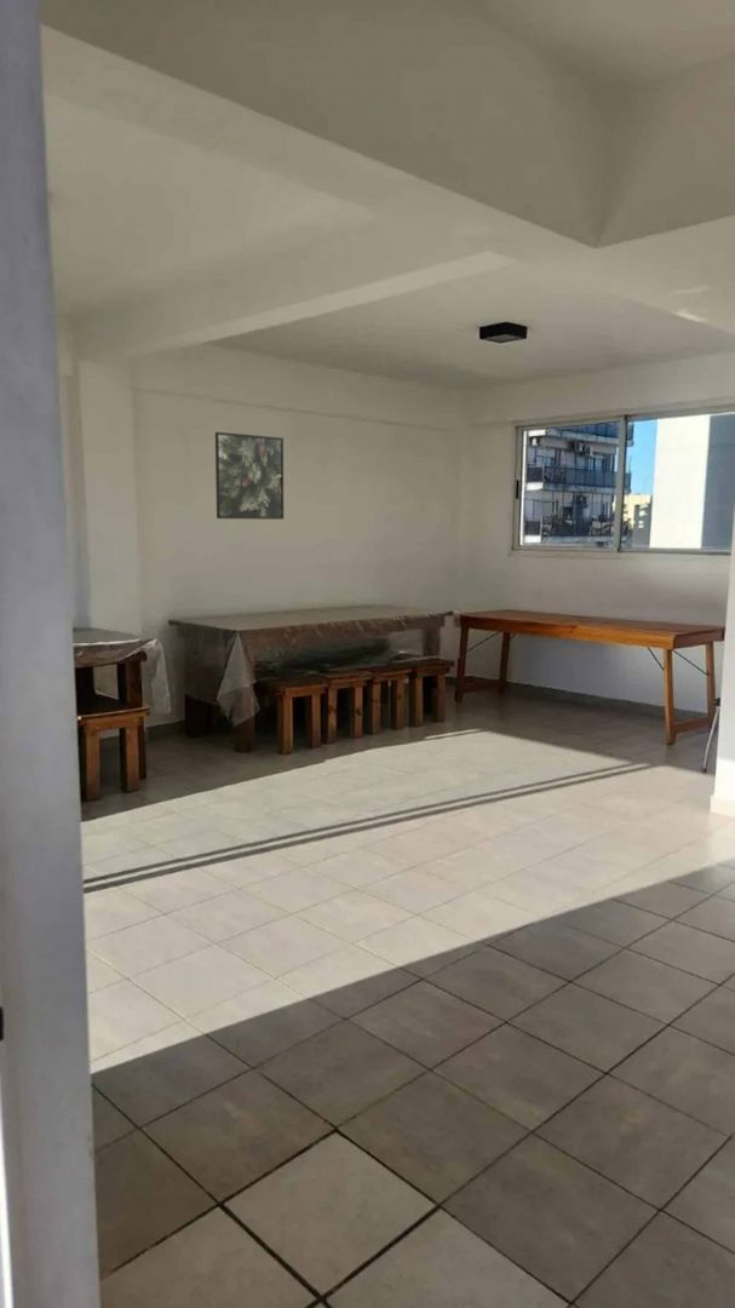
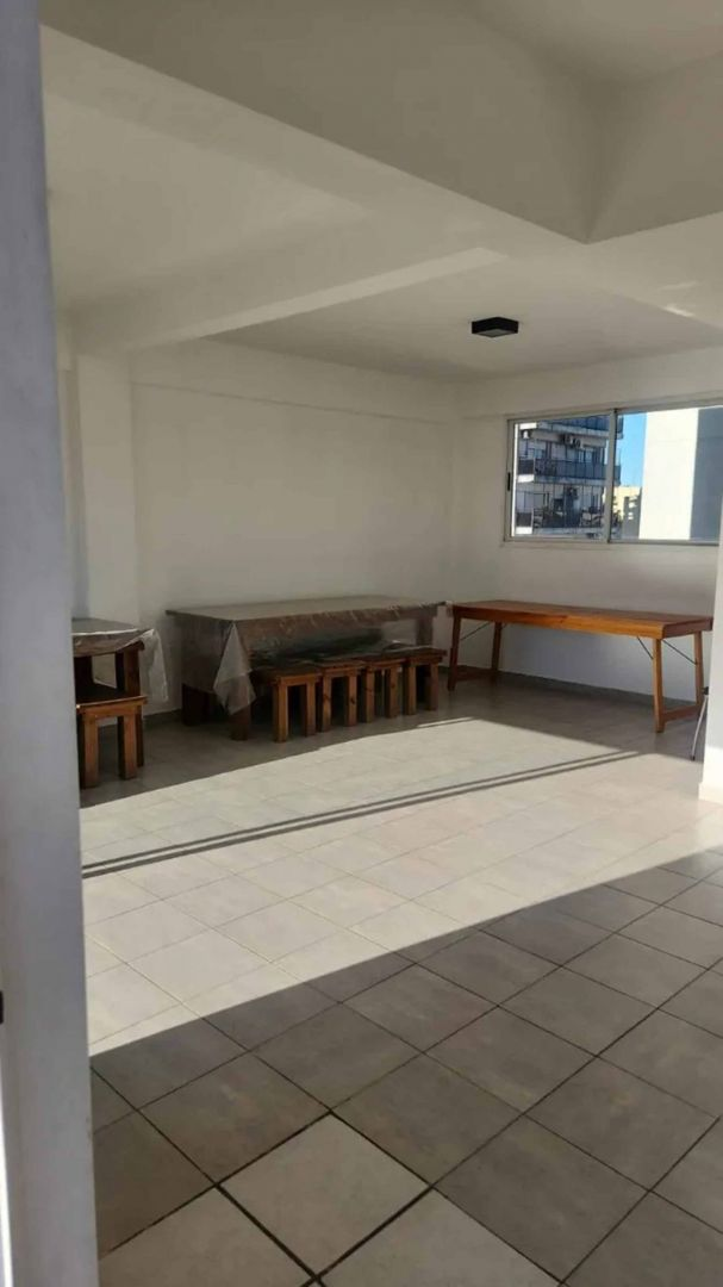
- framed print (251, 477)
